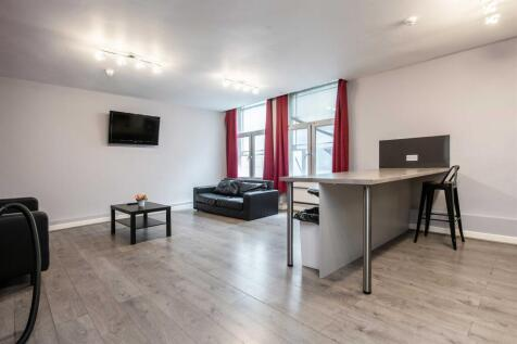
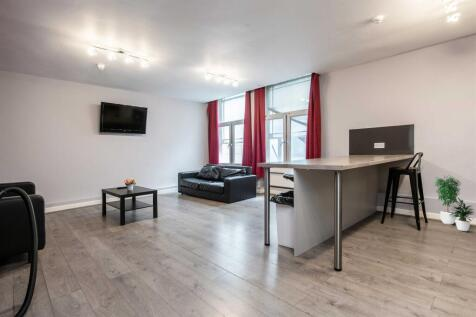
+ potted plant (453, 200)
